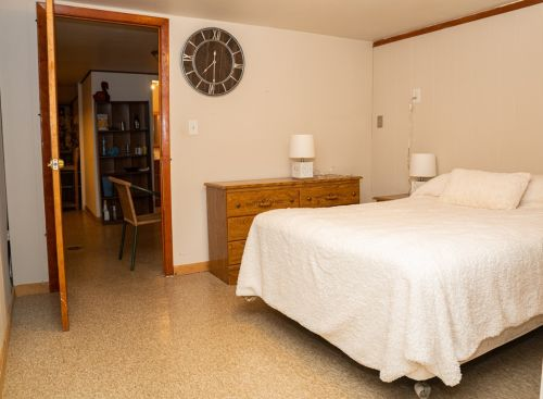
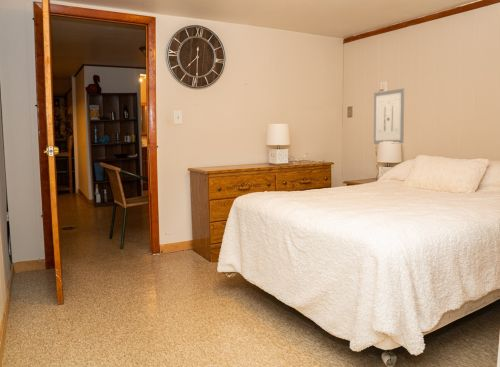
+ wall art (388, 117)
